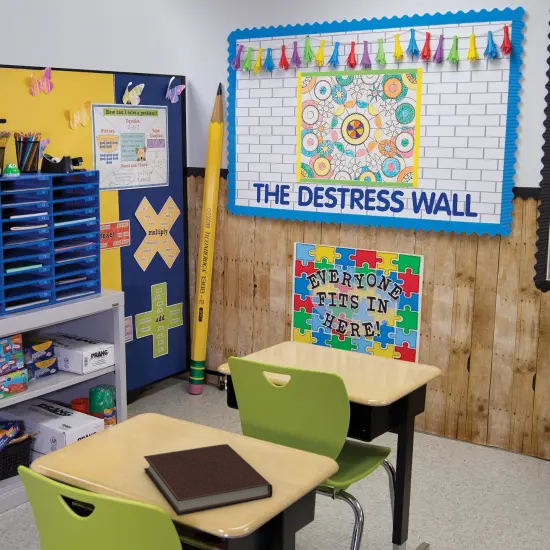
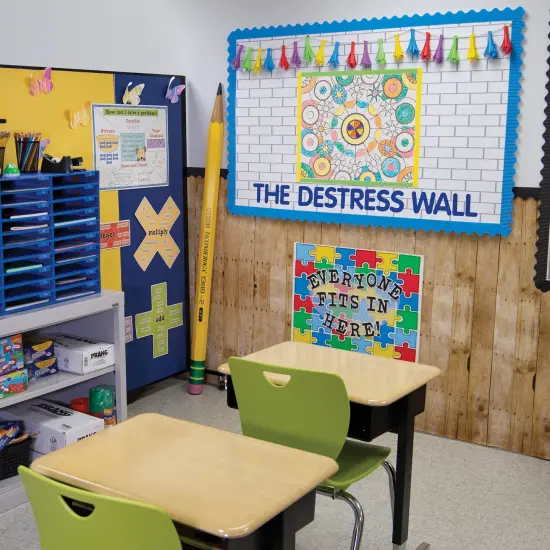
- notebook (205, 476)
